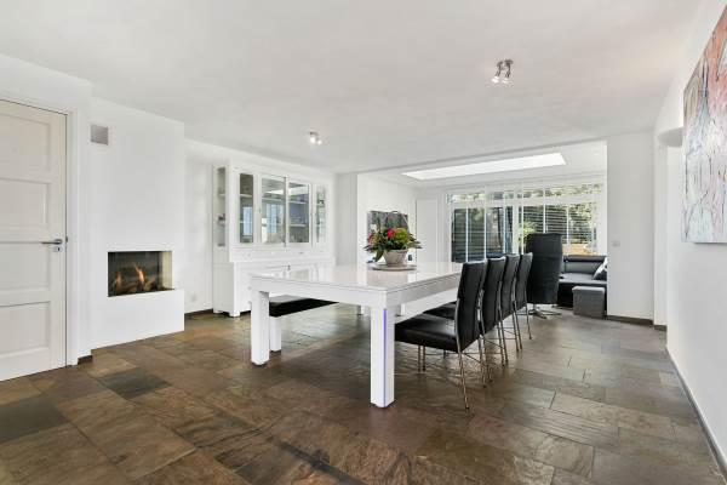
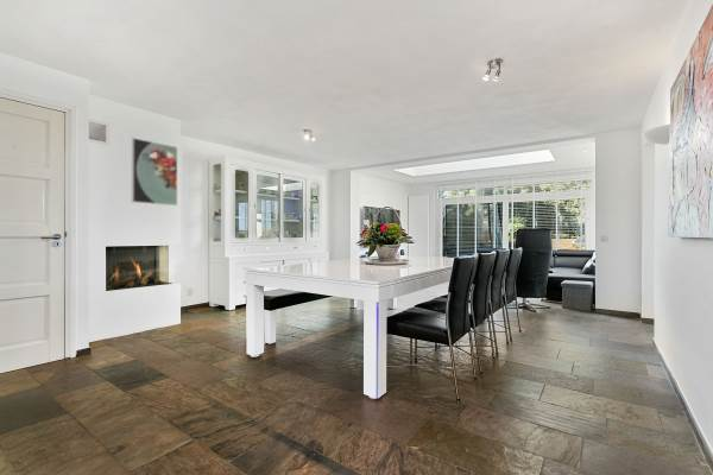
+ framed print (154, 173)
